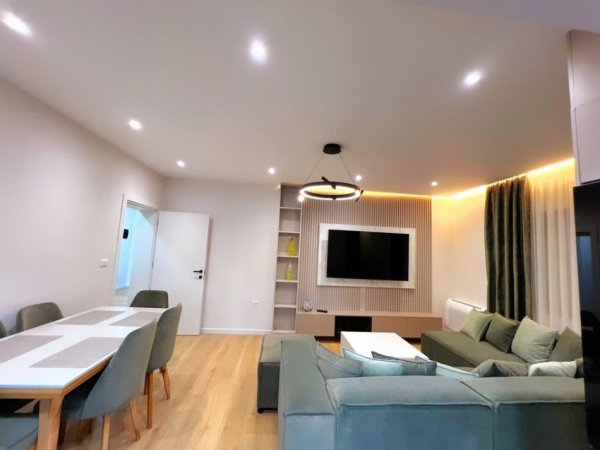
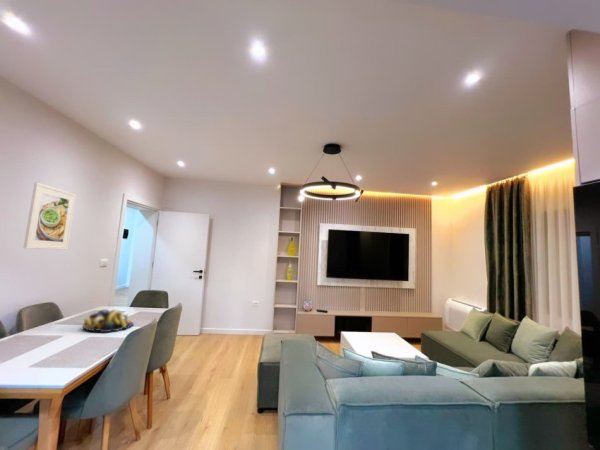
+ fruit bowl (110, 318)
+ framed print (52, 218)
